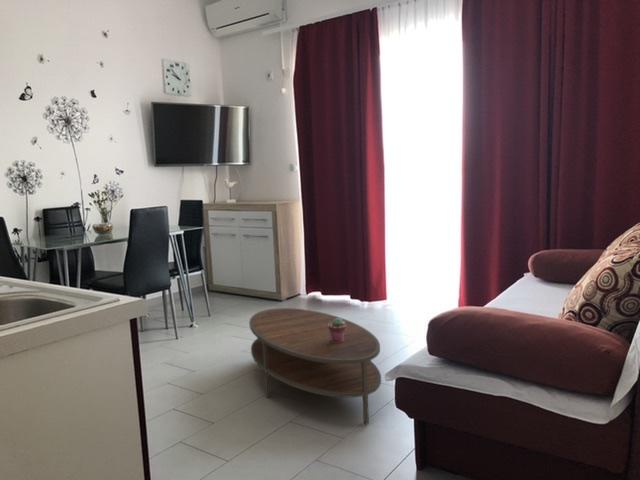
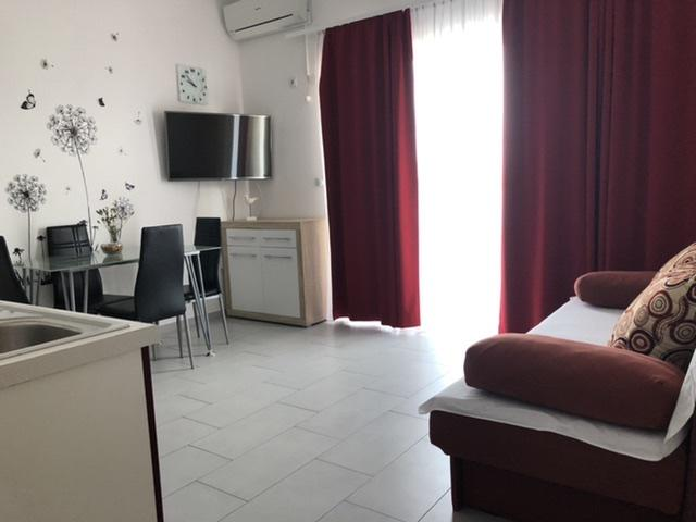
- potted succulent (337, 329)
- coffee table (310, 357)
